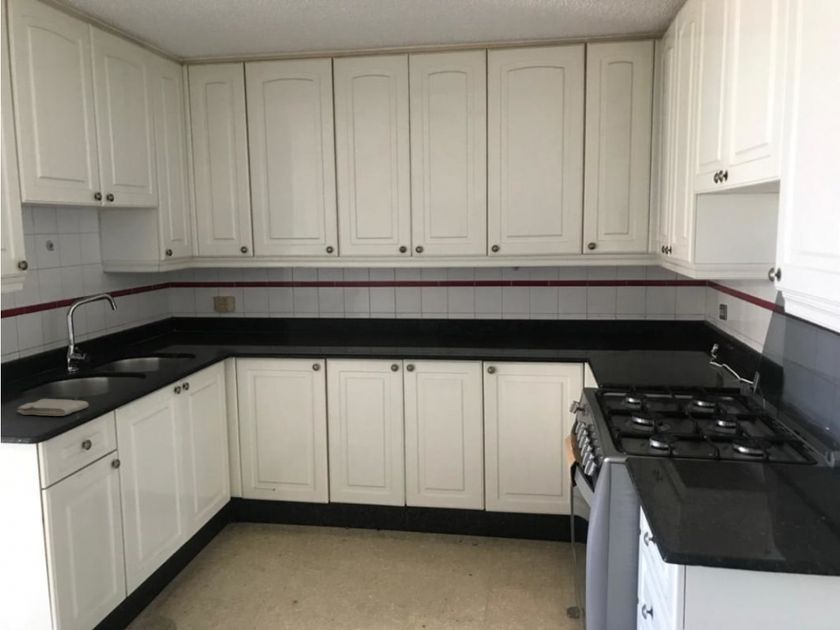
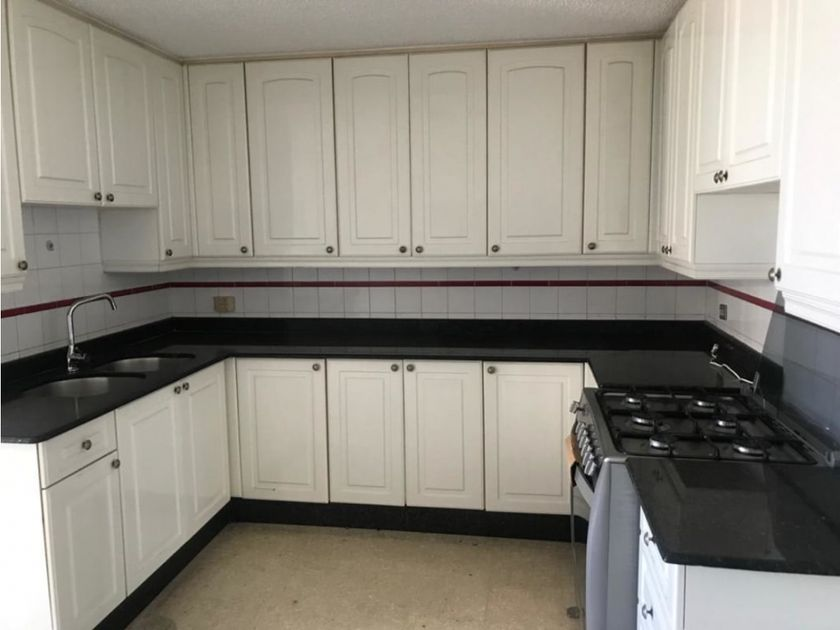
- washcloth (53, 406)
